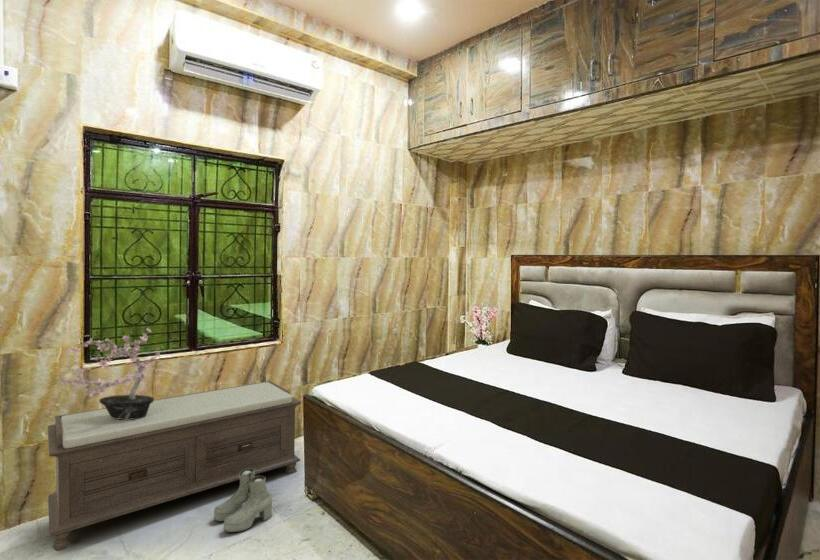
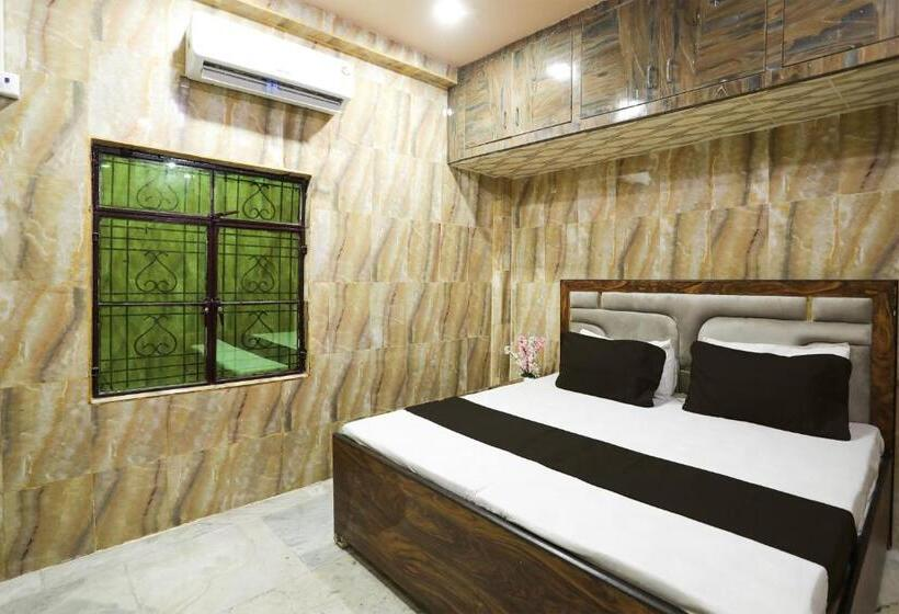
- potted plant (108, 380)
- bench (186, 448)
- boots (243, 497)
